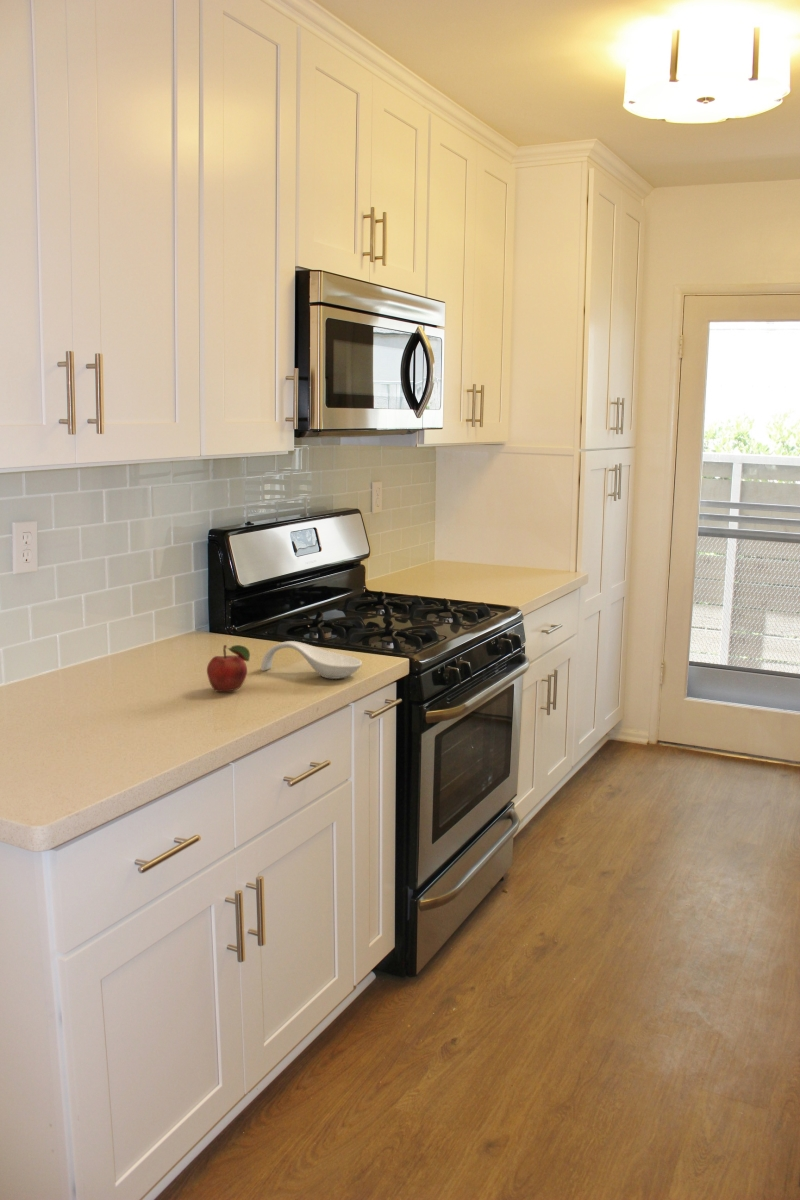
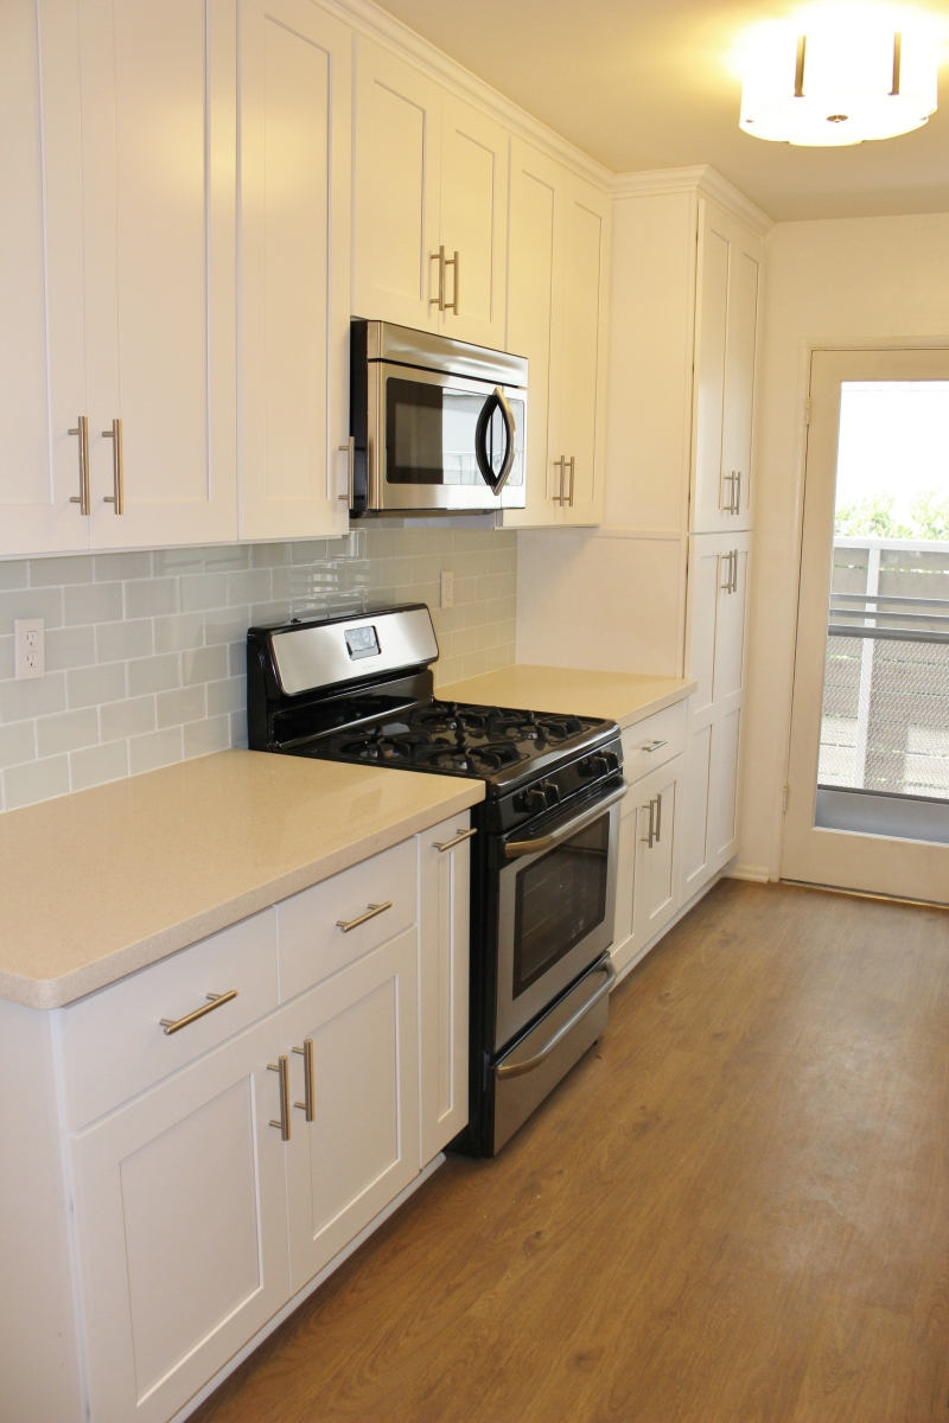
- spoon rest (311, 658)
- fruit (229, 668)
